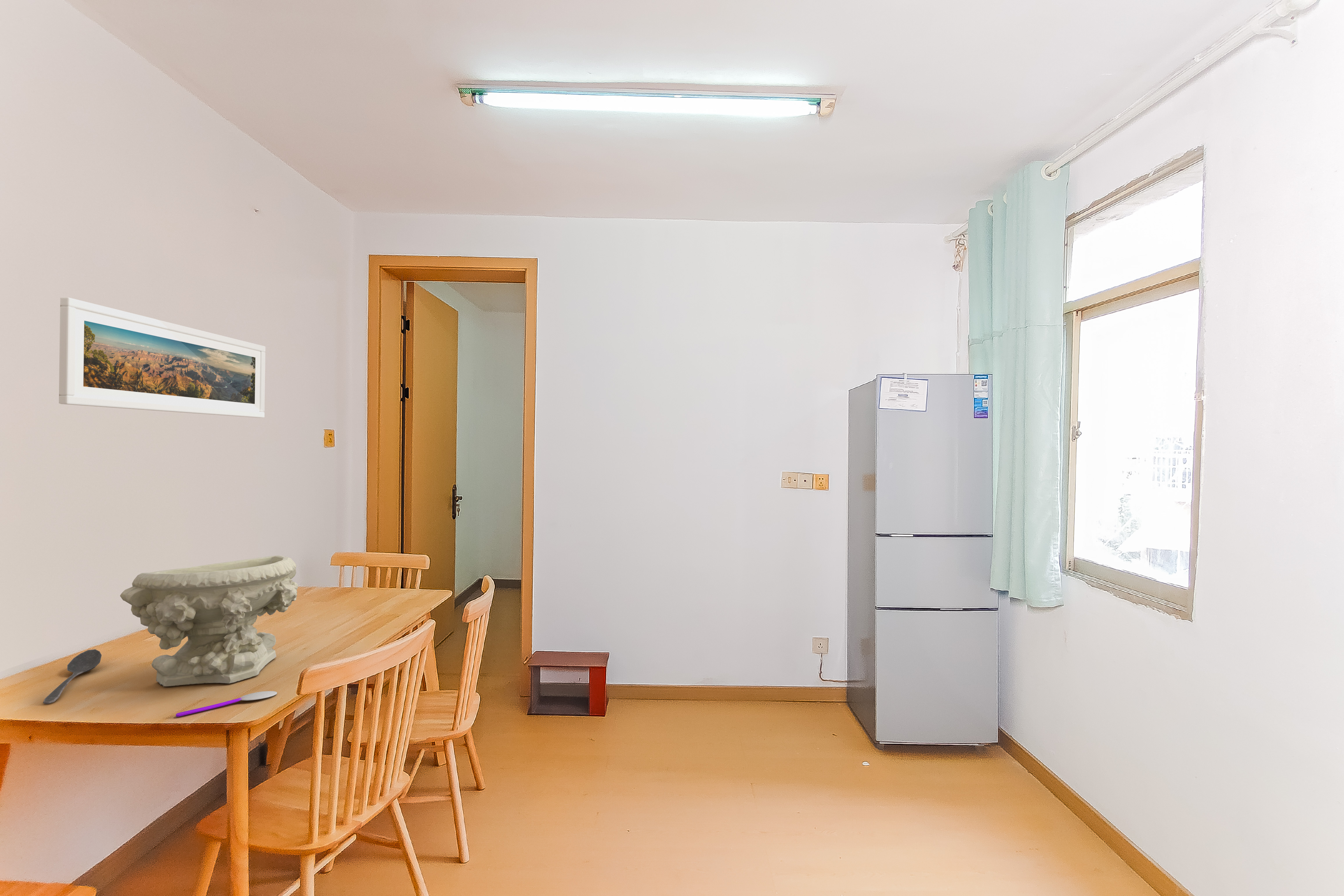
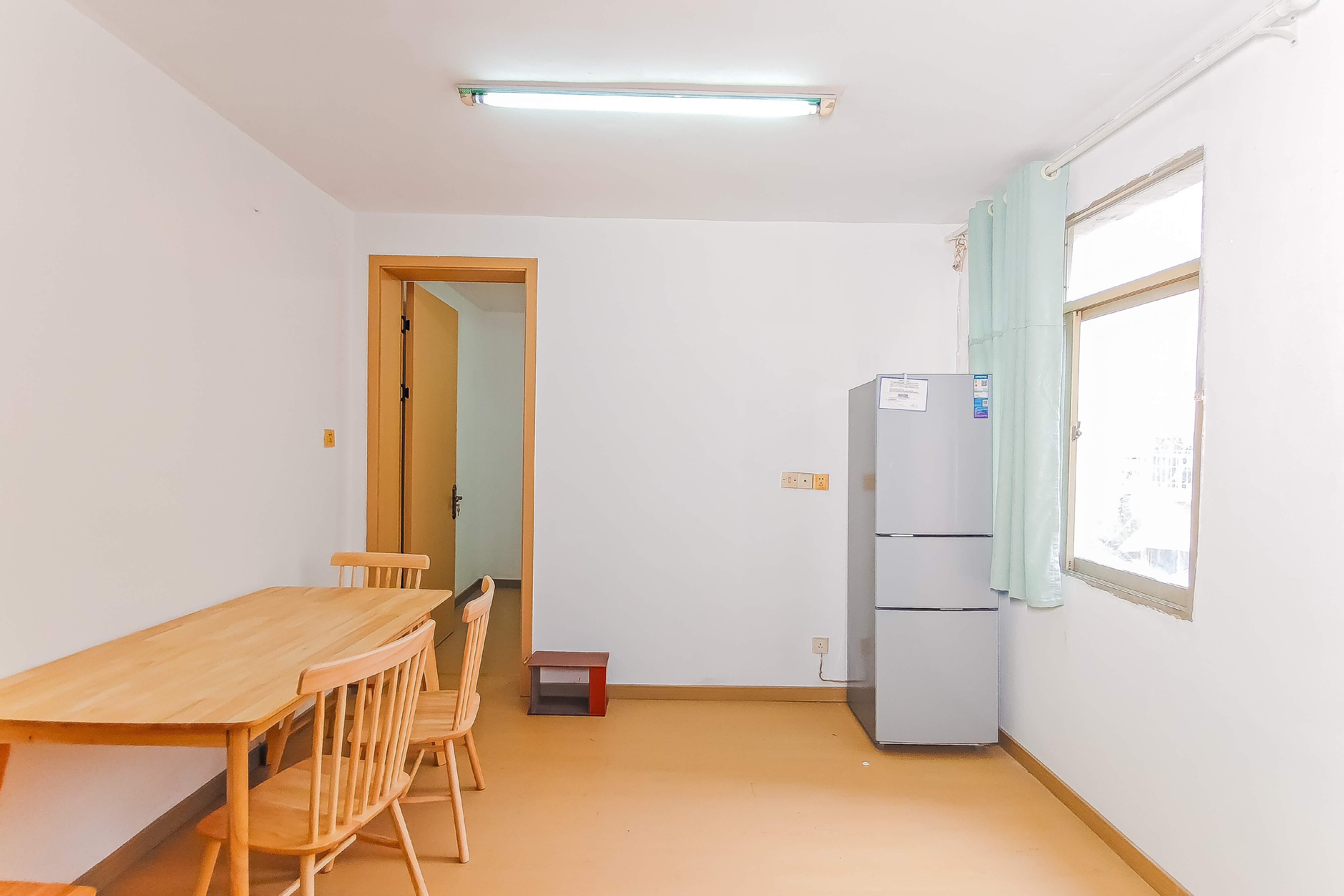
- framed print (182, 369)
- stirrer (72, 675)
- spoon (229, 702)
- decorative bowl (220, 619)
